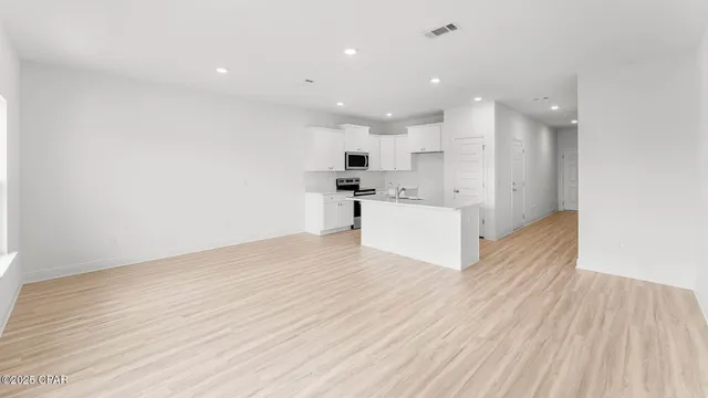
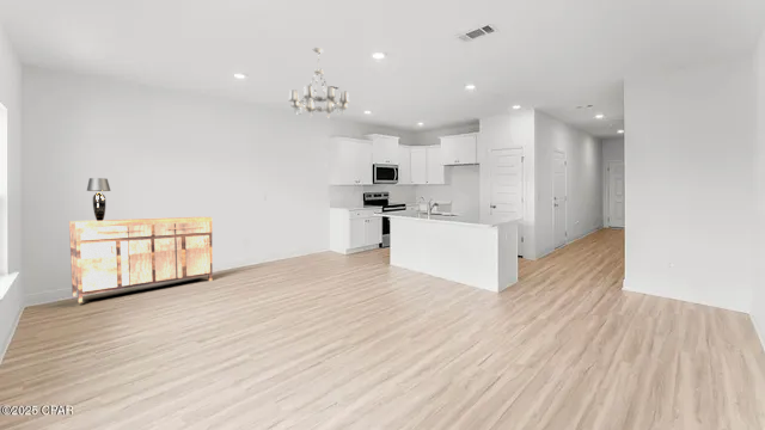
+ table lamp (99, 199)
+ sideboard (147, 253)
+ chandelier (322, 81)
